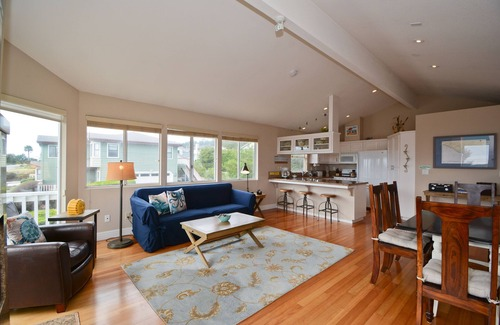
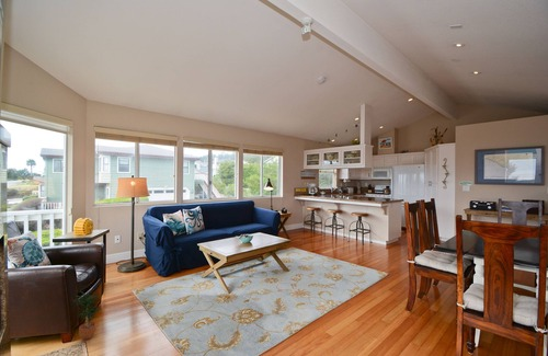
+ potted plant (87, 312)
